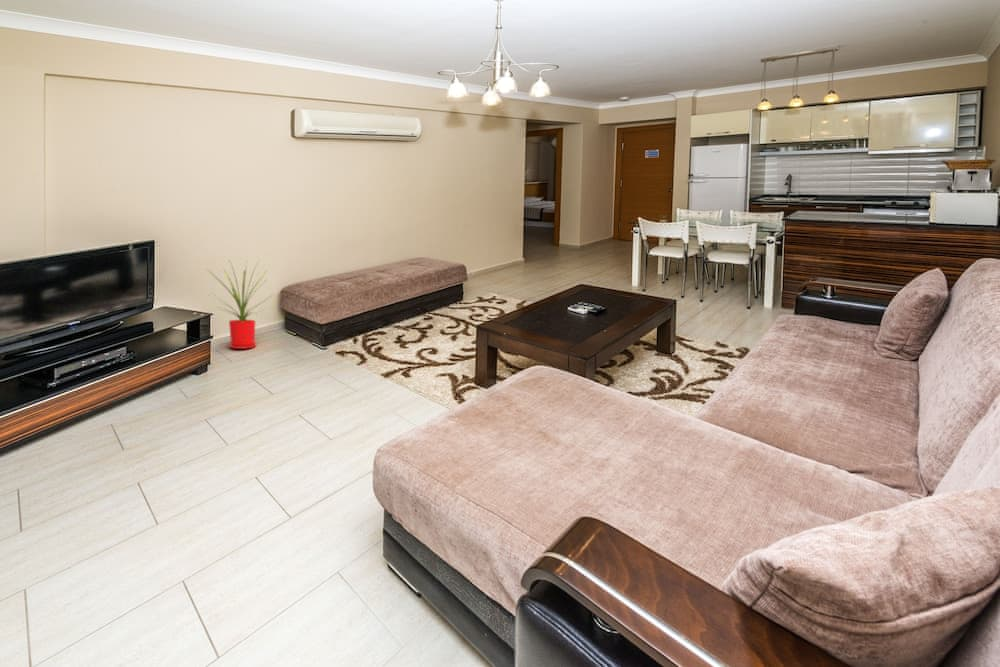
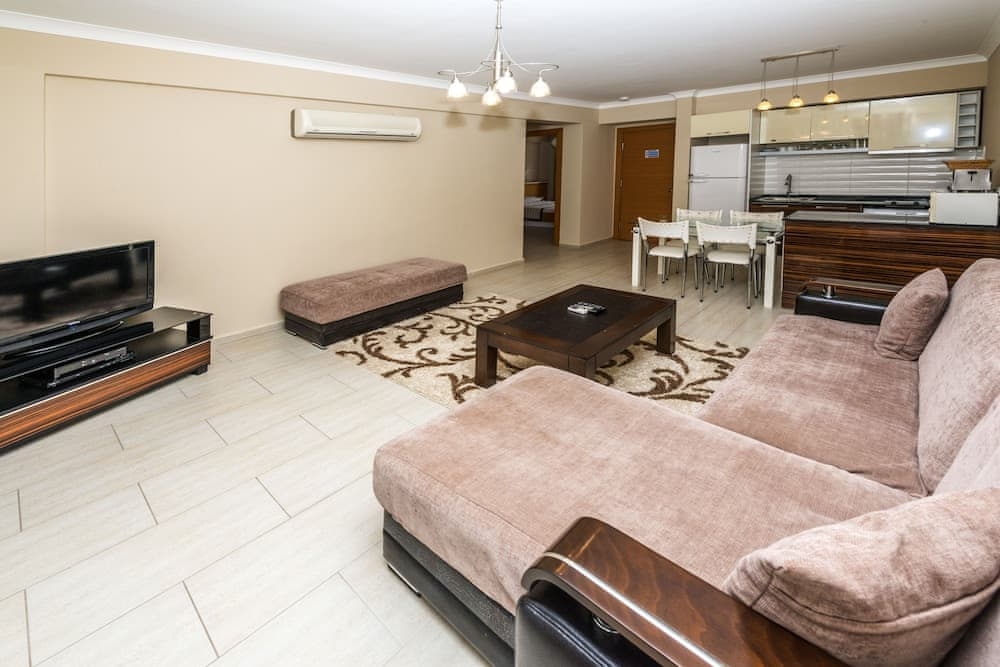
- house plant (240, 303)
